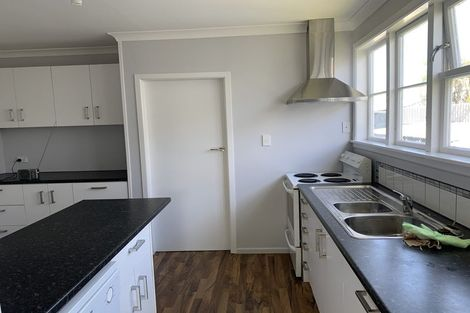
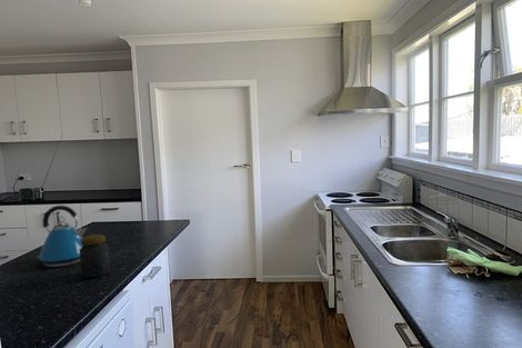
+ jar (94, 255)
+ kettle (61, 232)
